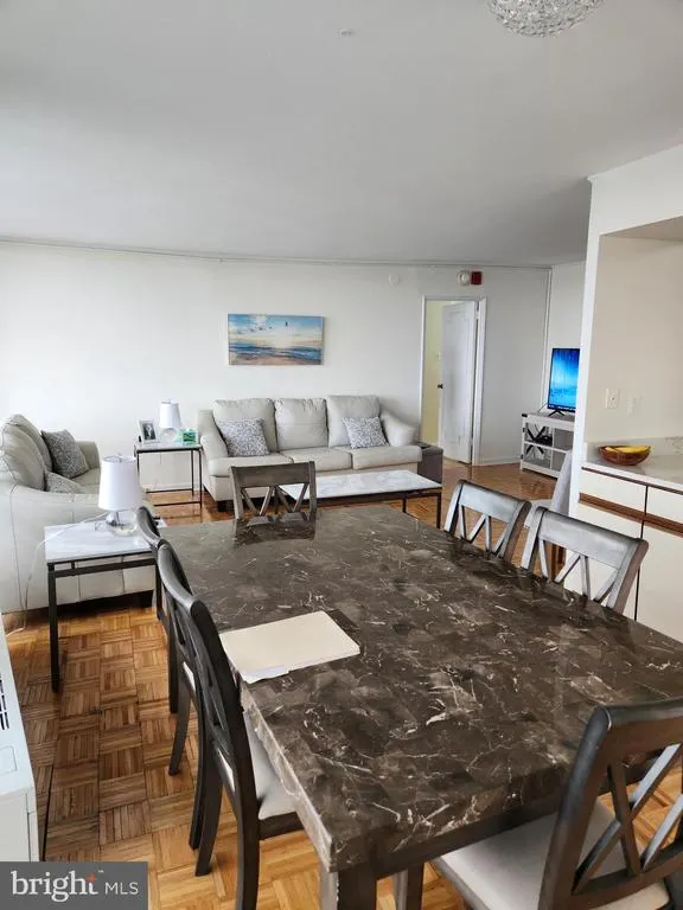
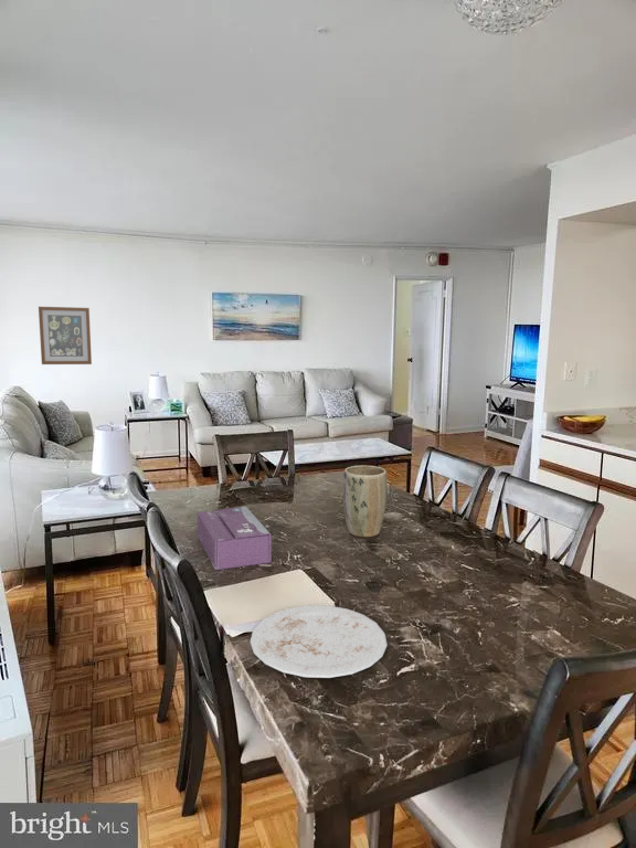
+ plate (318, 638)
+ wall art (65, 336)
+ tissue box (232, 534)
+ plant pot (364, 501)
